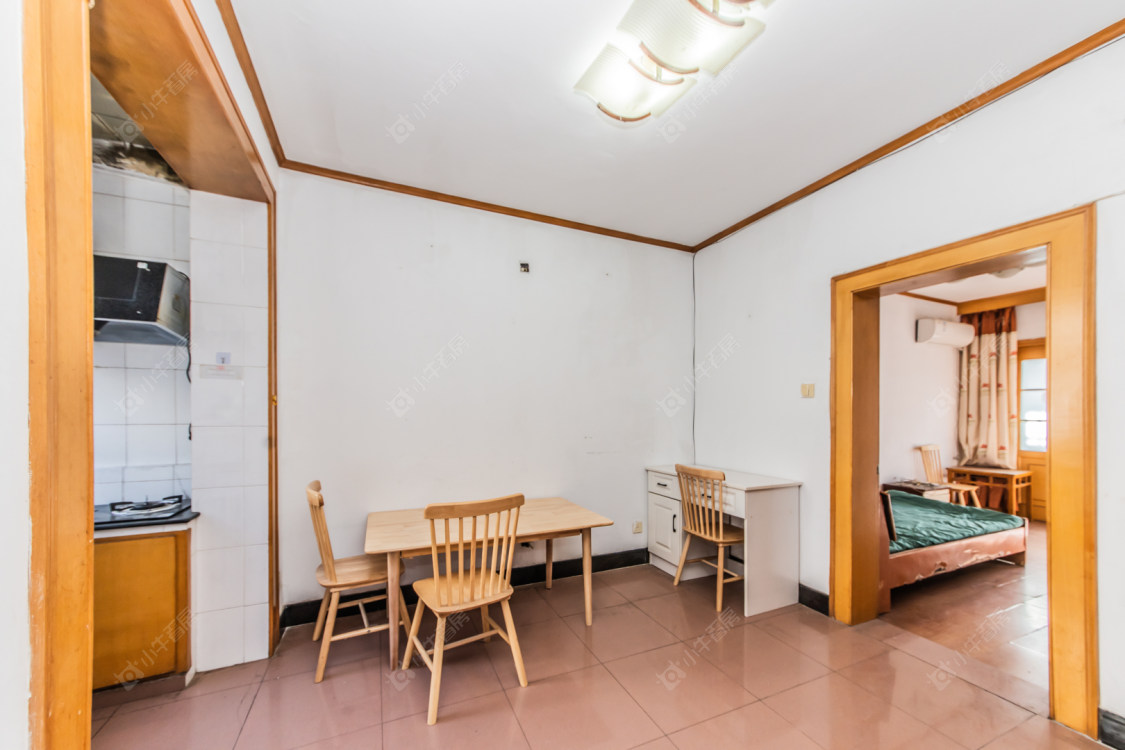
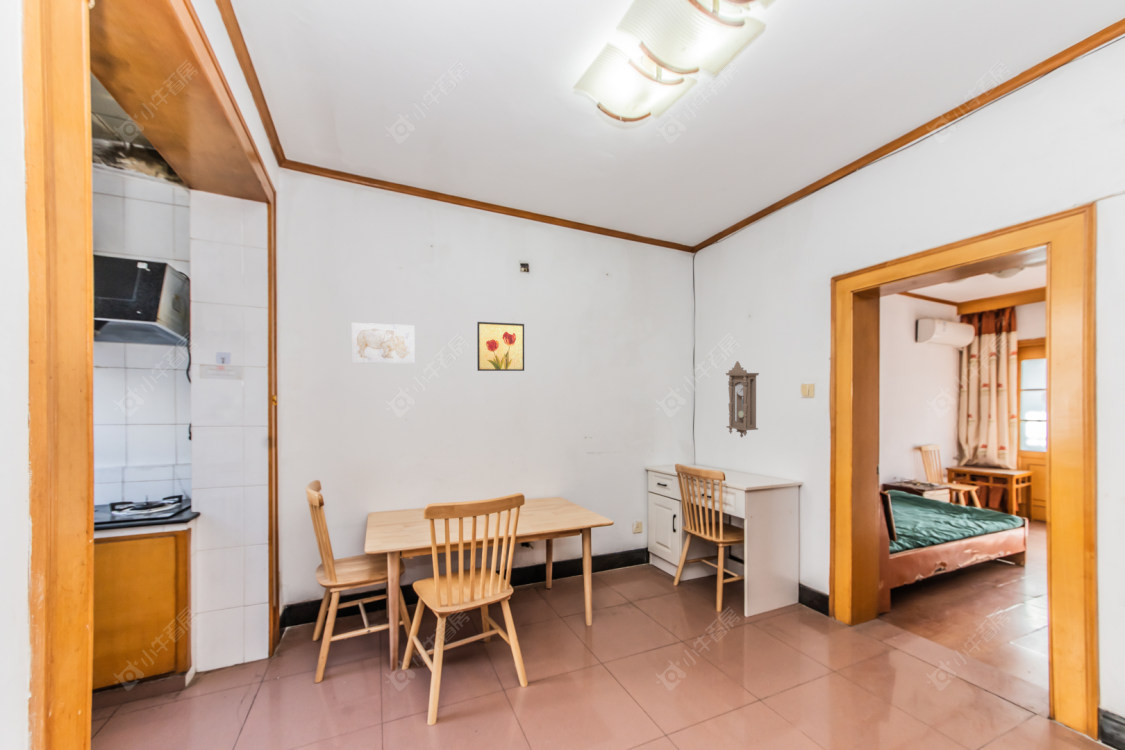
+ wall art (500, 346)
+ wall art (383, 343)
+ pendulum clock (741, 399)
